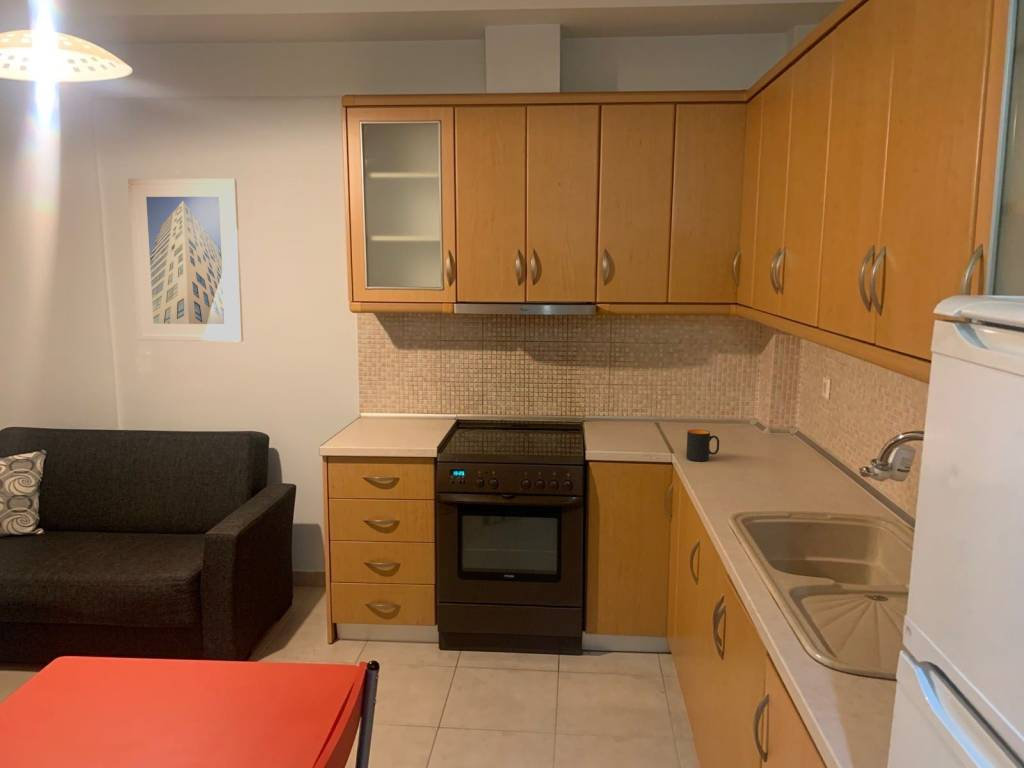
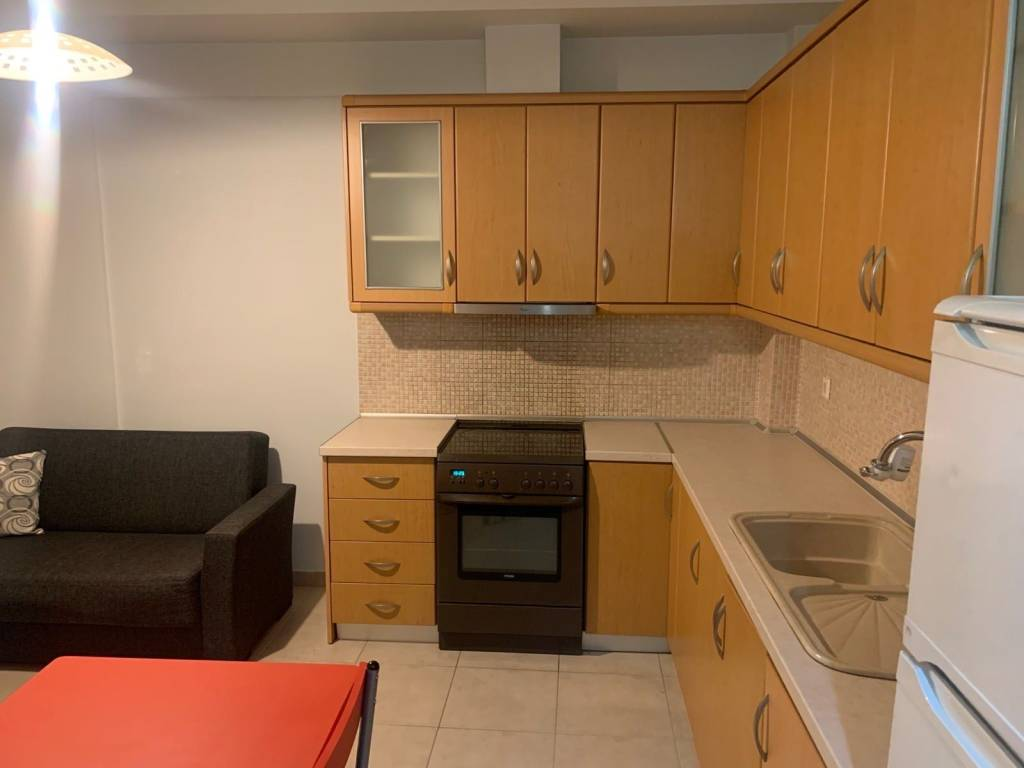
- mug (703, 445)
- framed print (186, 261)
